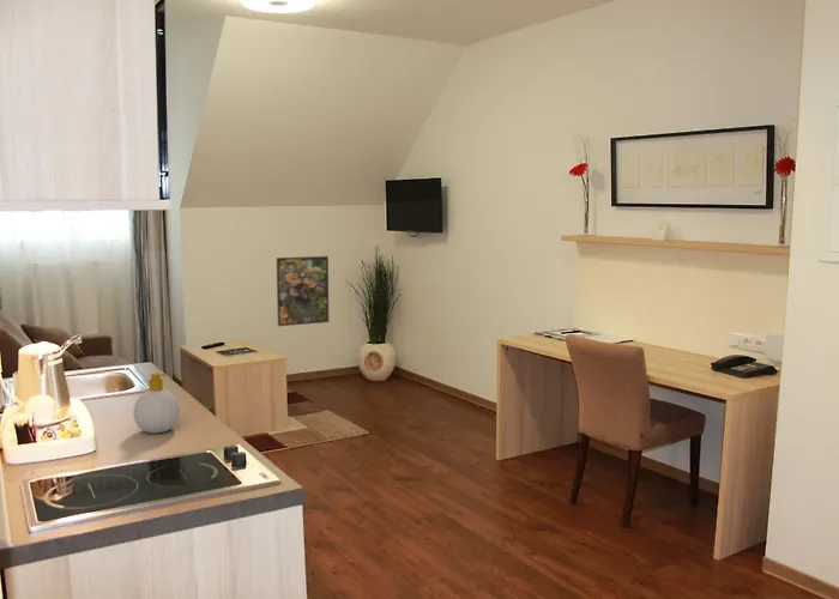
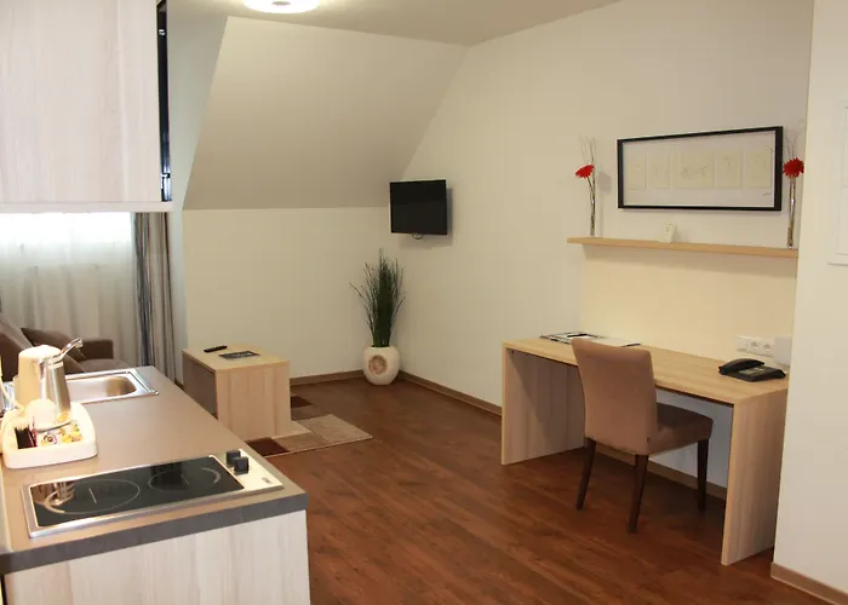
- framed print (303, 290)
- soap bottle (156, 401)
